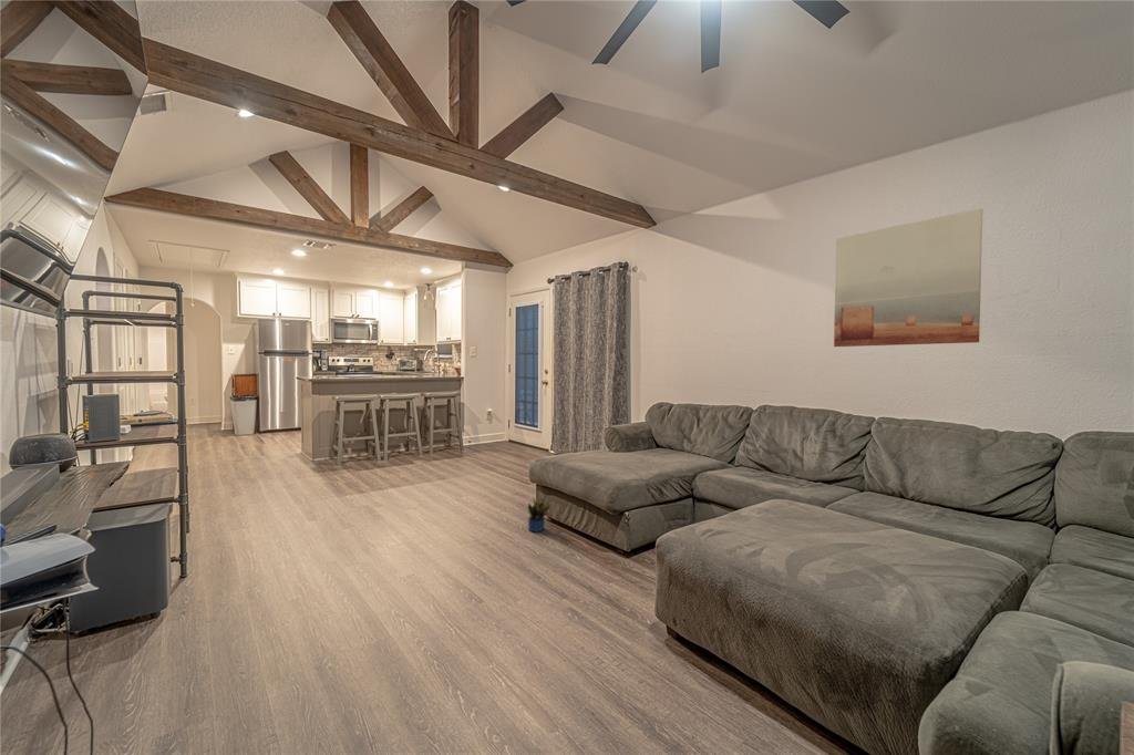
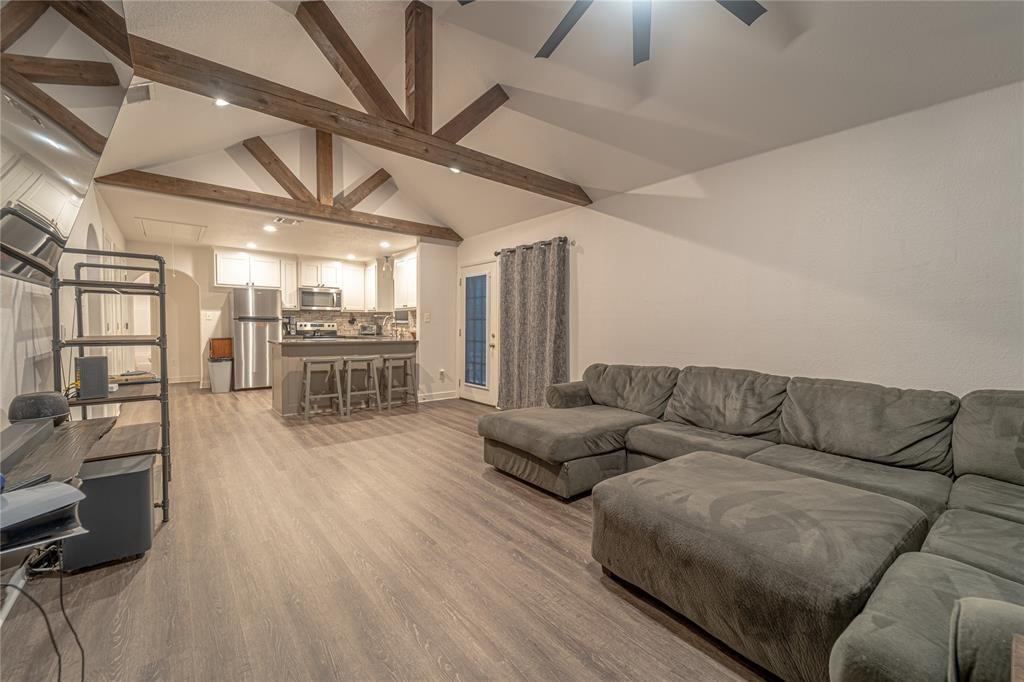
- wall art (900, 285)
- potted plant (540, 509)
